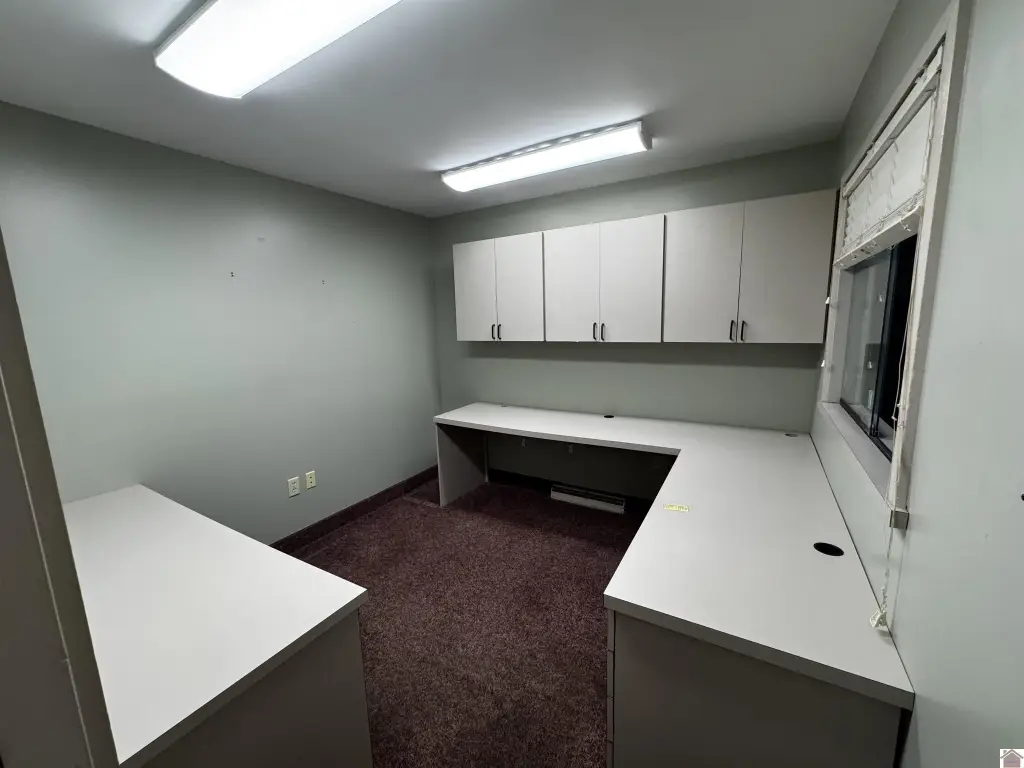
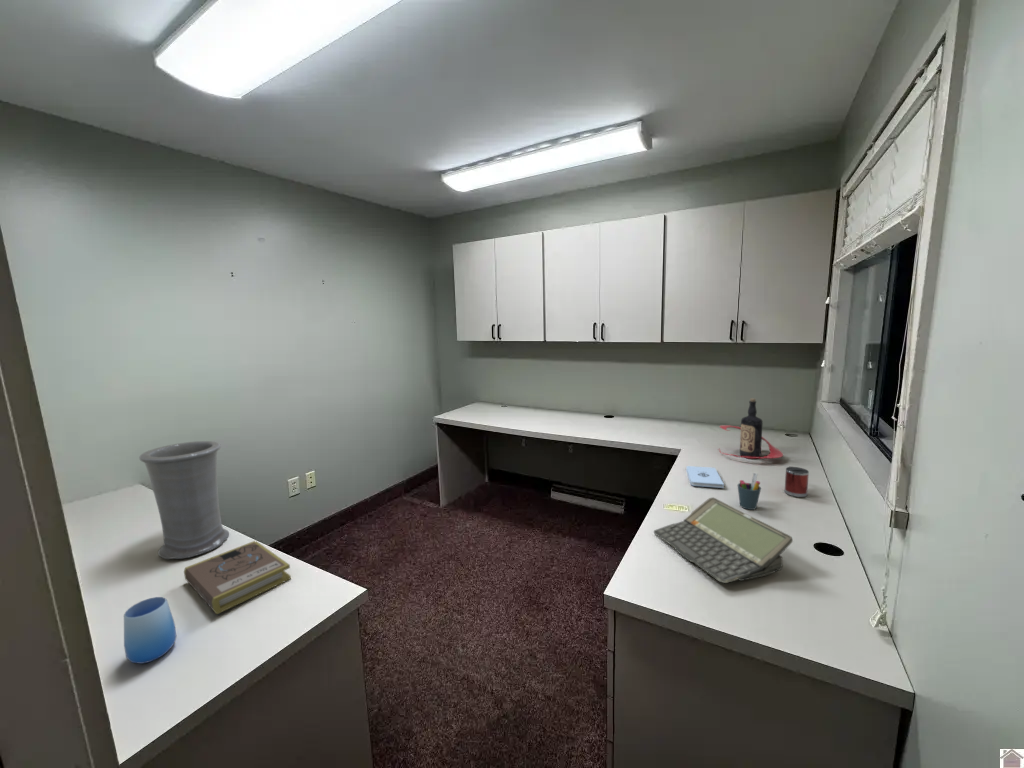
+ cup (149, 629)
+ vase (188, 497)
+ mug (795, 480)
+ book (237, 573)
+ laptop (717, 535)
+ bottle (750, 427)
+ notepad (703, 476)
+ pen holder (749, 491)
